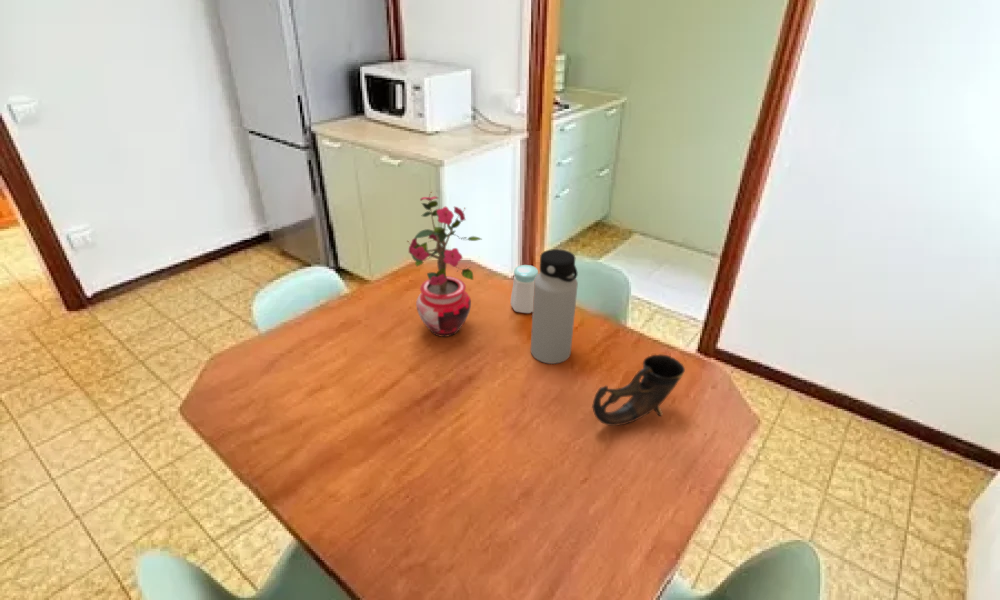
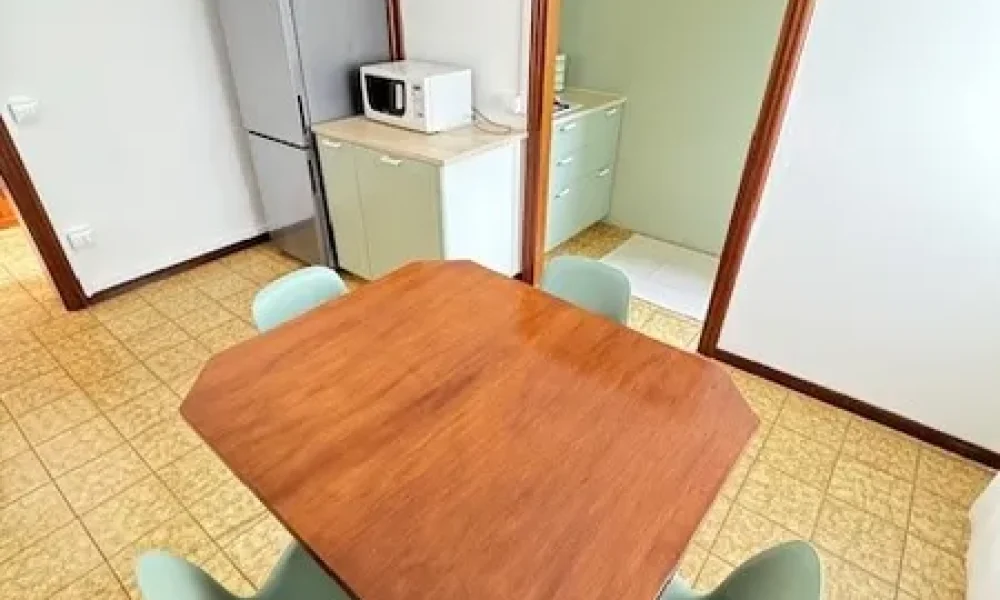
- cup (634, 395)
- water bottle (554, 306)
- salt shaker (525, 288)
- potted plant (445, 268)
